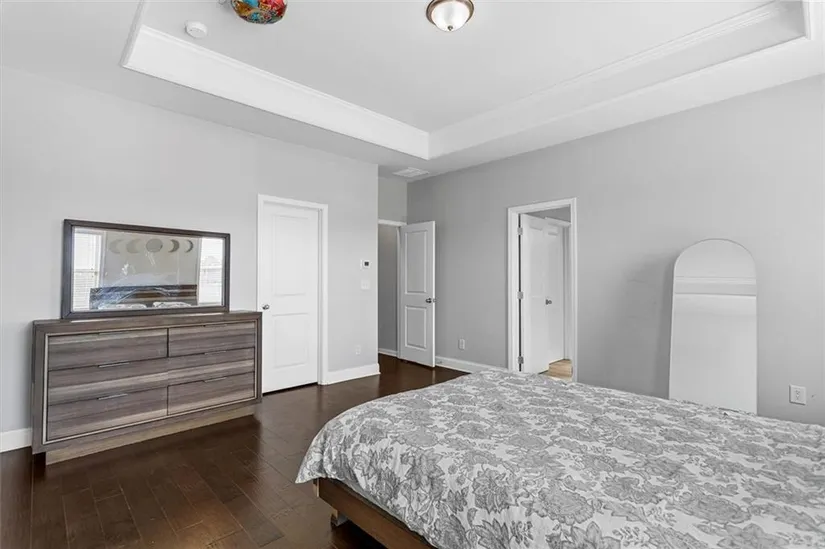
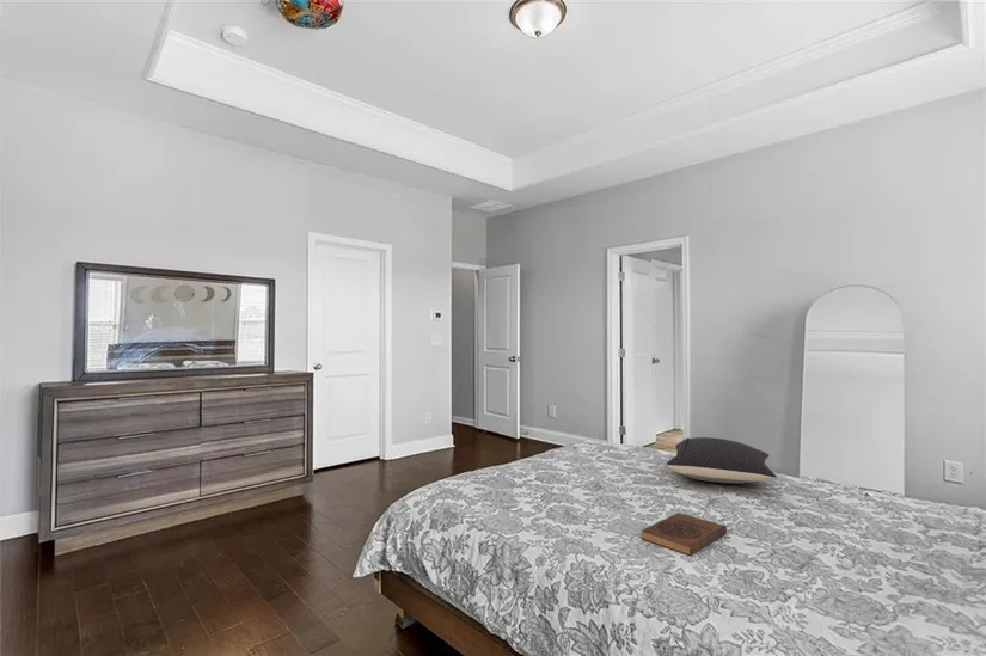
+ book (684, 532)
+ pillow (719, 459)
